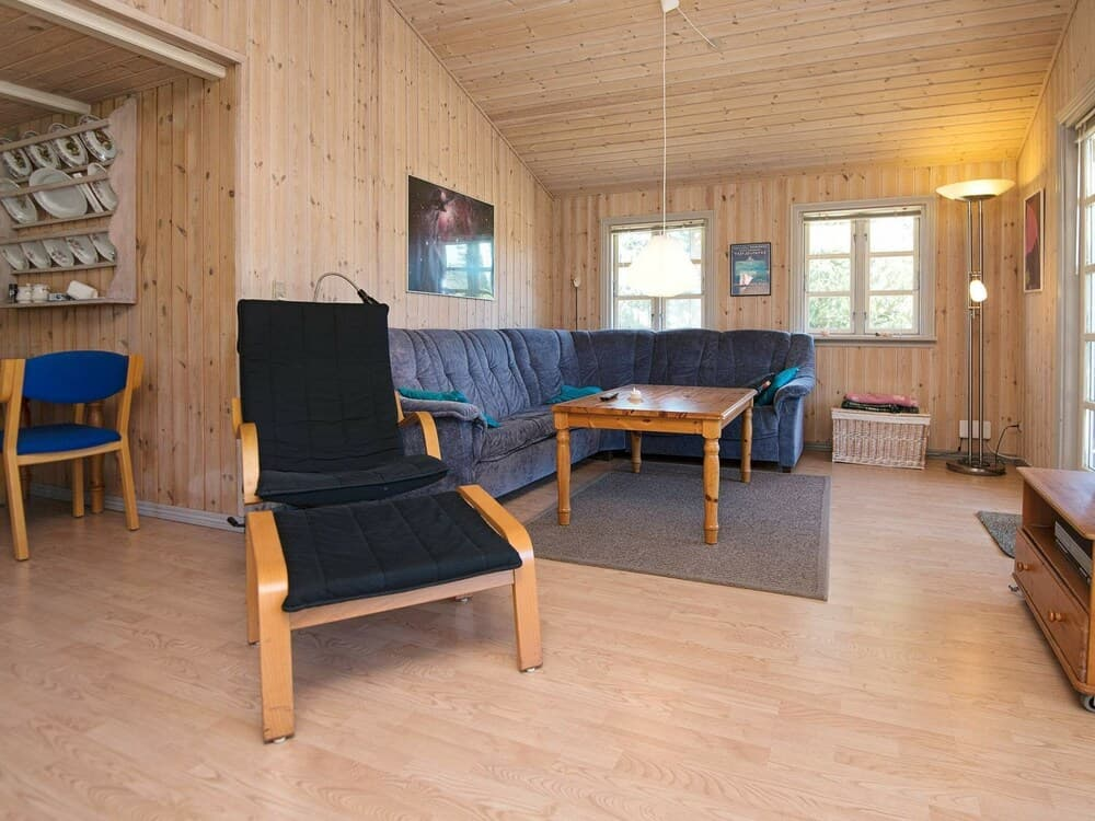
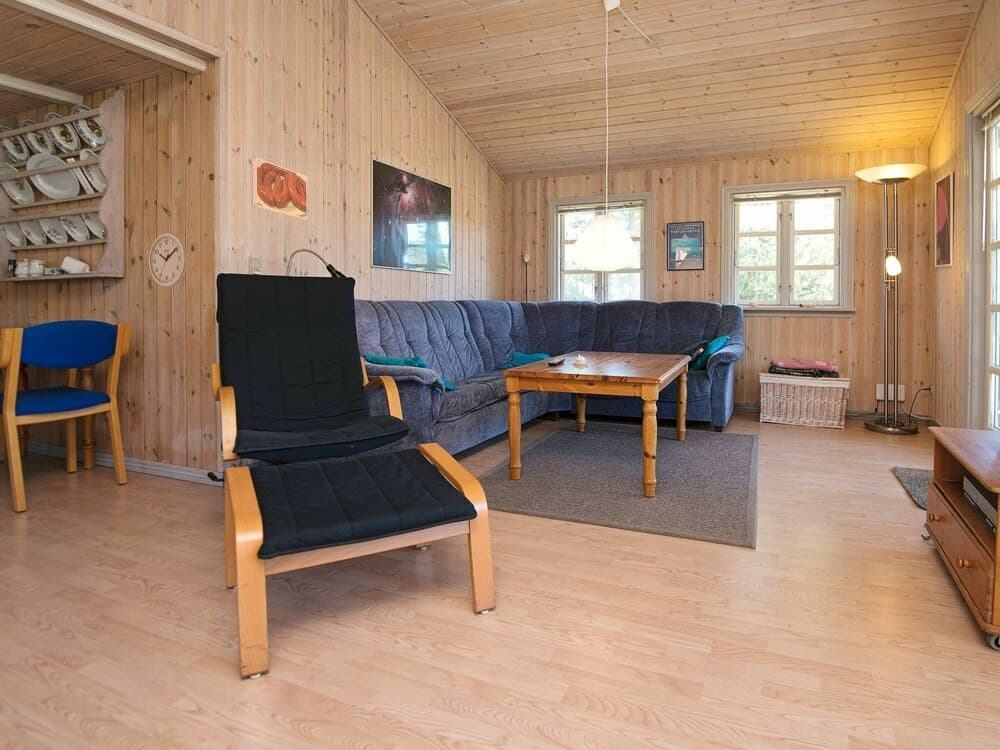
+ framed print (280, 190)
+ wall clock (166, 259)
